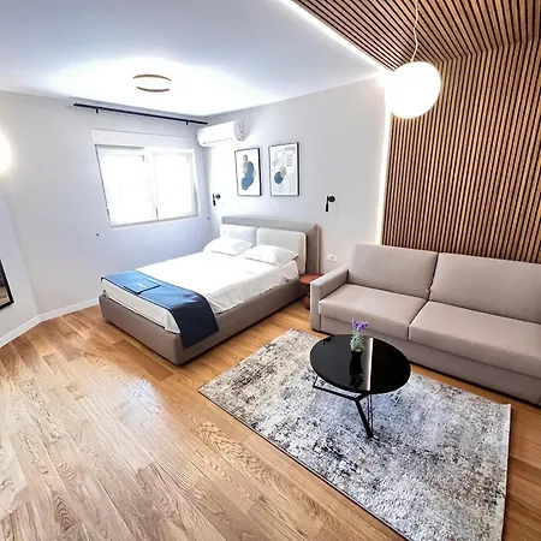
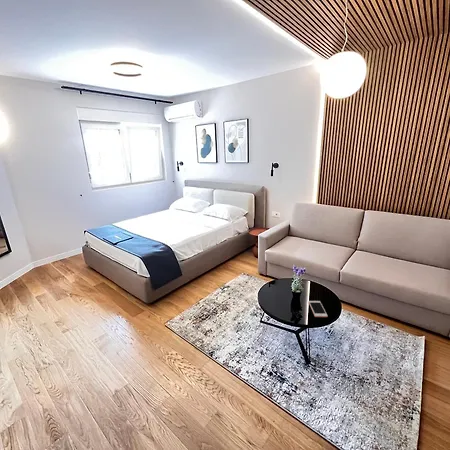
+ cell phone (317, 308)
